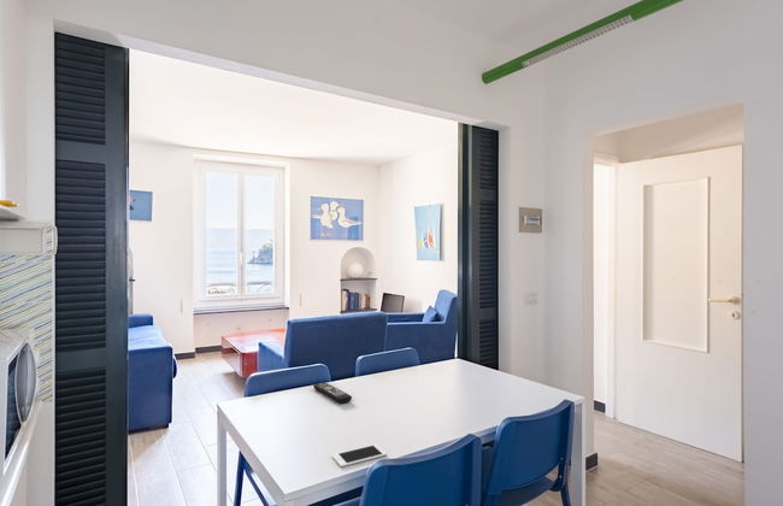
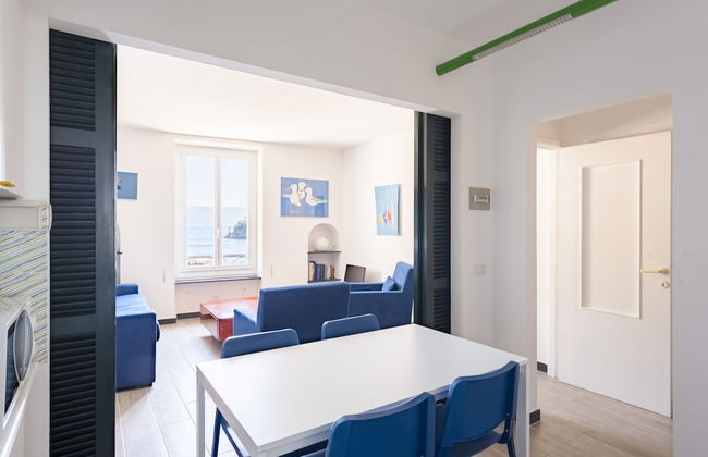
- remote control (331, 392)
- cell phone (359, 454)
